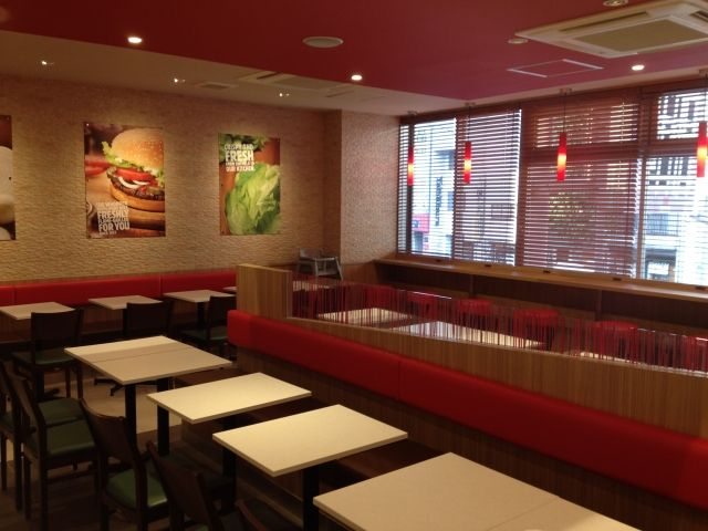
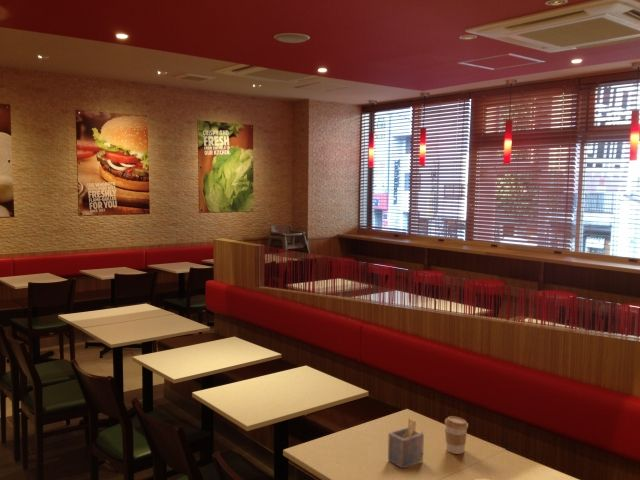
+ coffee cup (456, 434)
+ napkin holder (406, 442)
